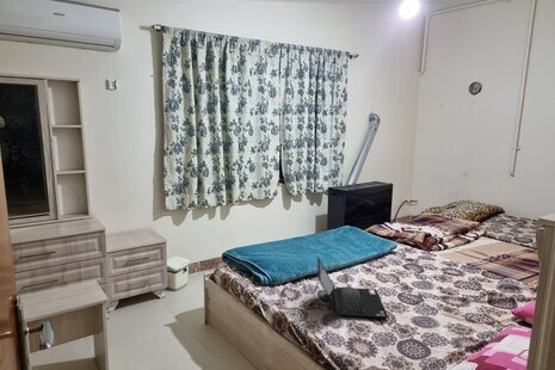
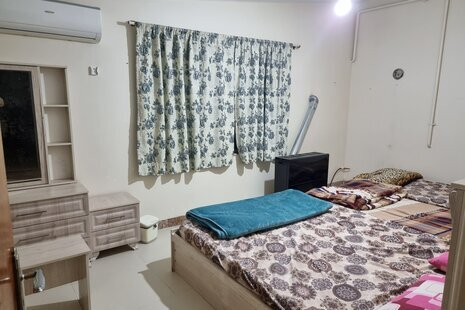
- laptop computer (350, 288)
